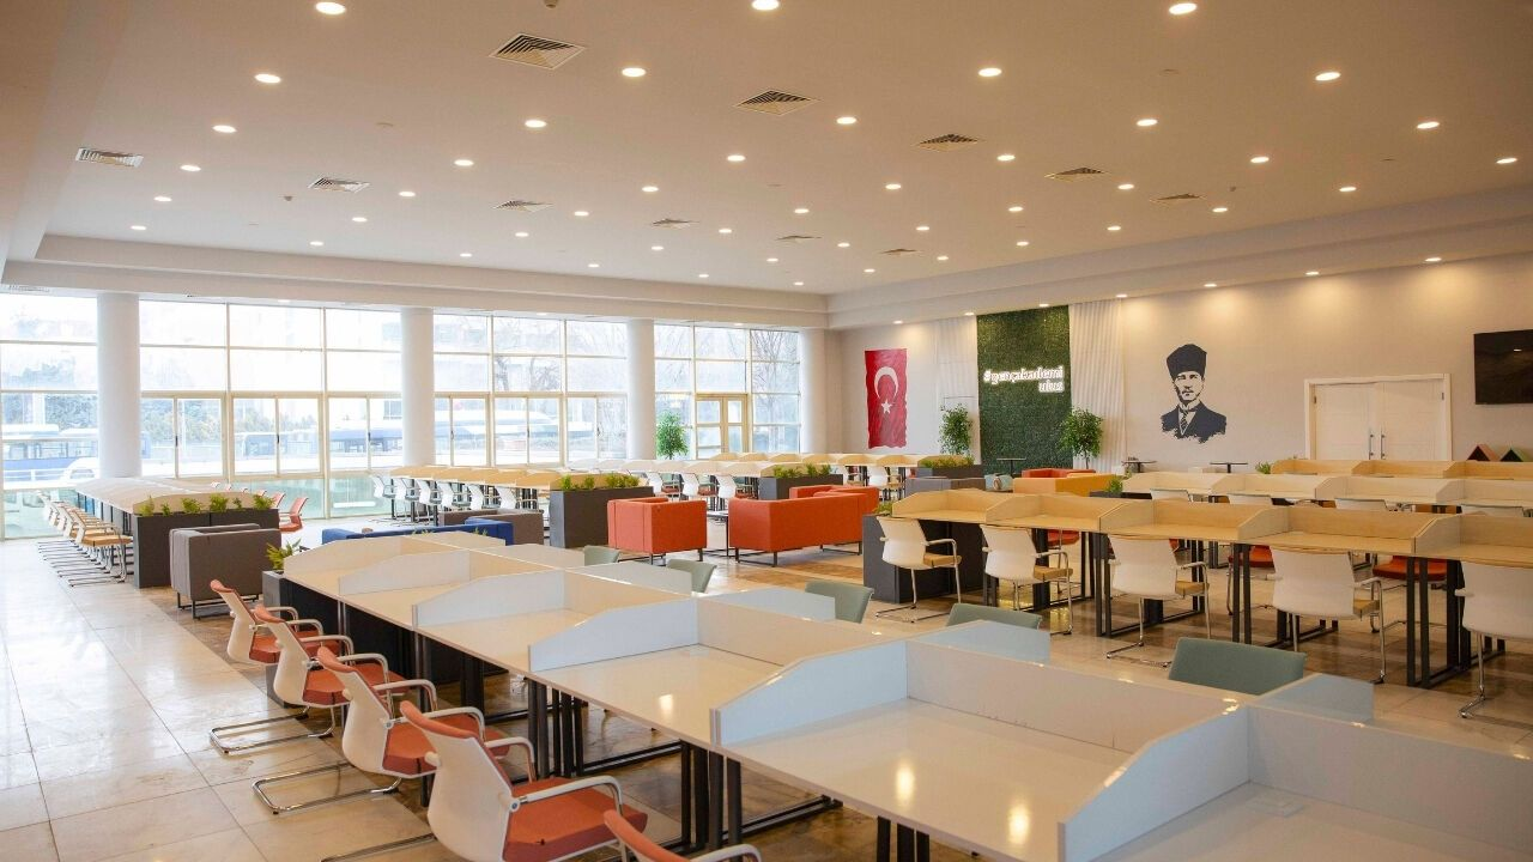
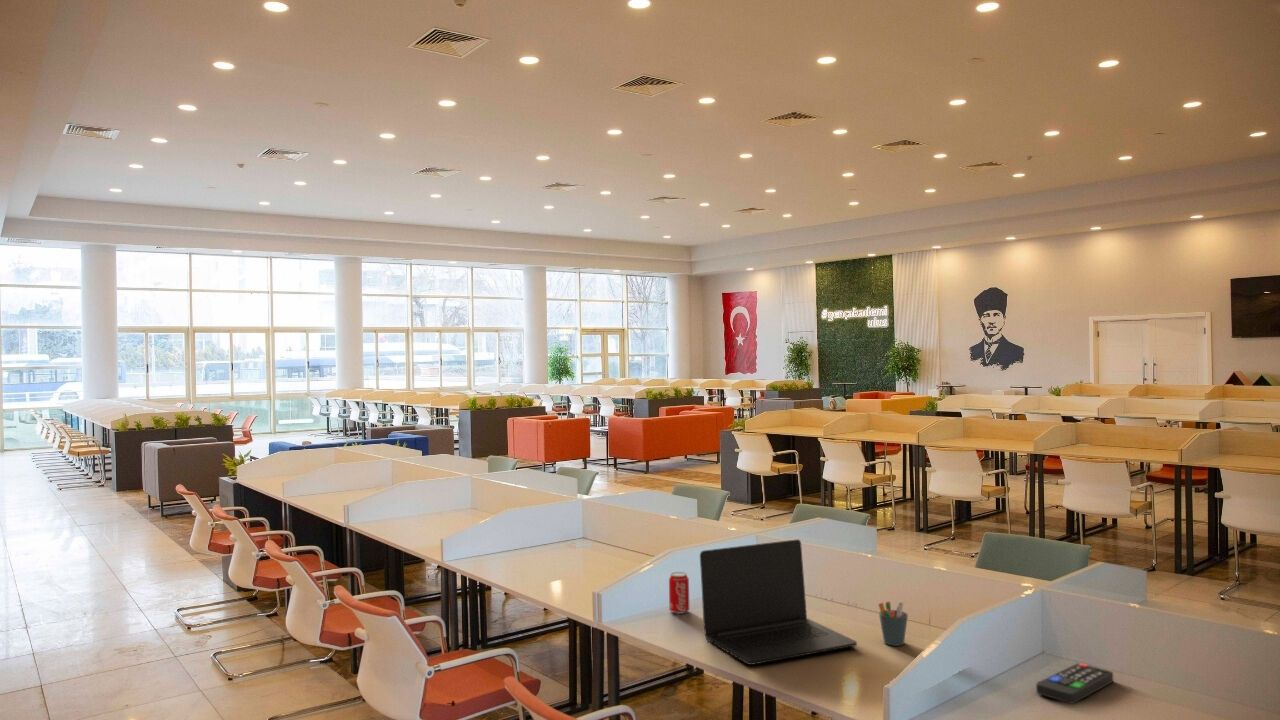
+ pen holder (893, 620)
+ remote control (1075, 681)
+ laptop (776, 598)
+ beverage can (679, 592)
